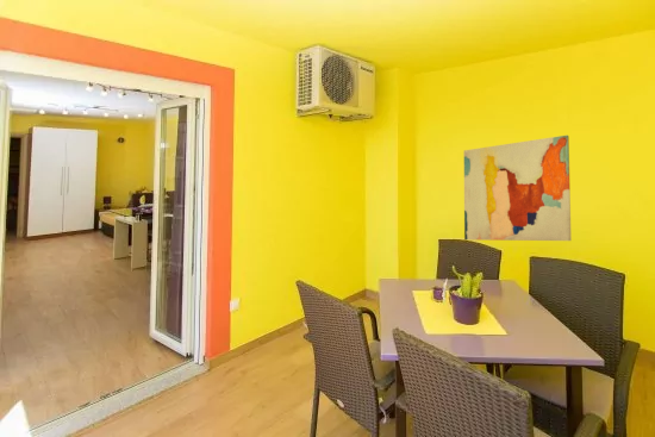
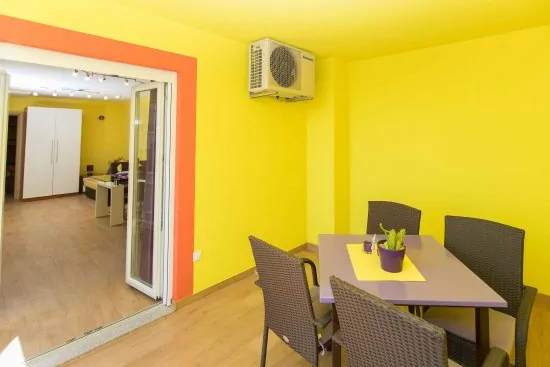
- wall art (512, 192)
